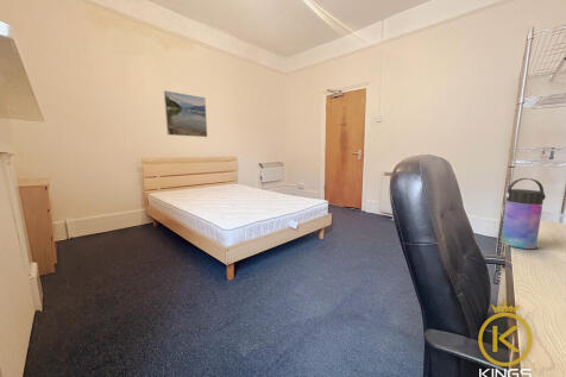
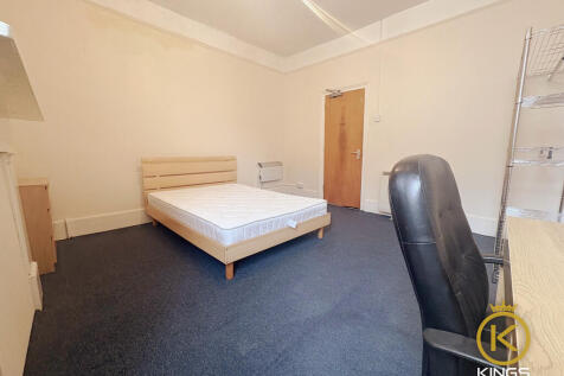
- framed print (187, 115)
- water bottle (522, 212)
